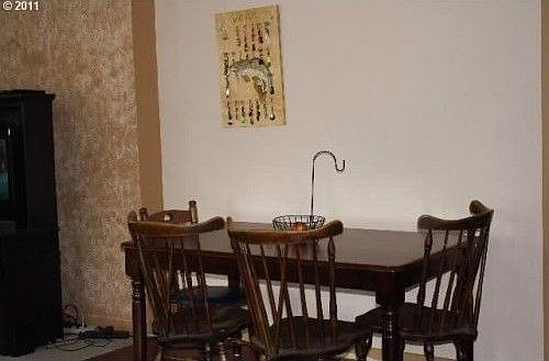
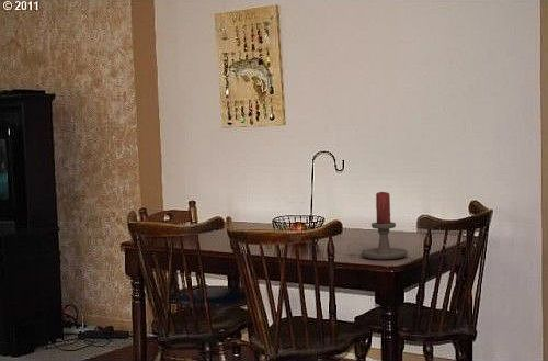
+ candle holder (376, 224)
